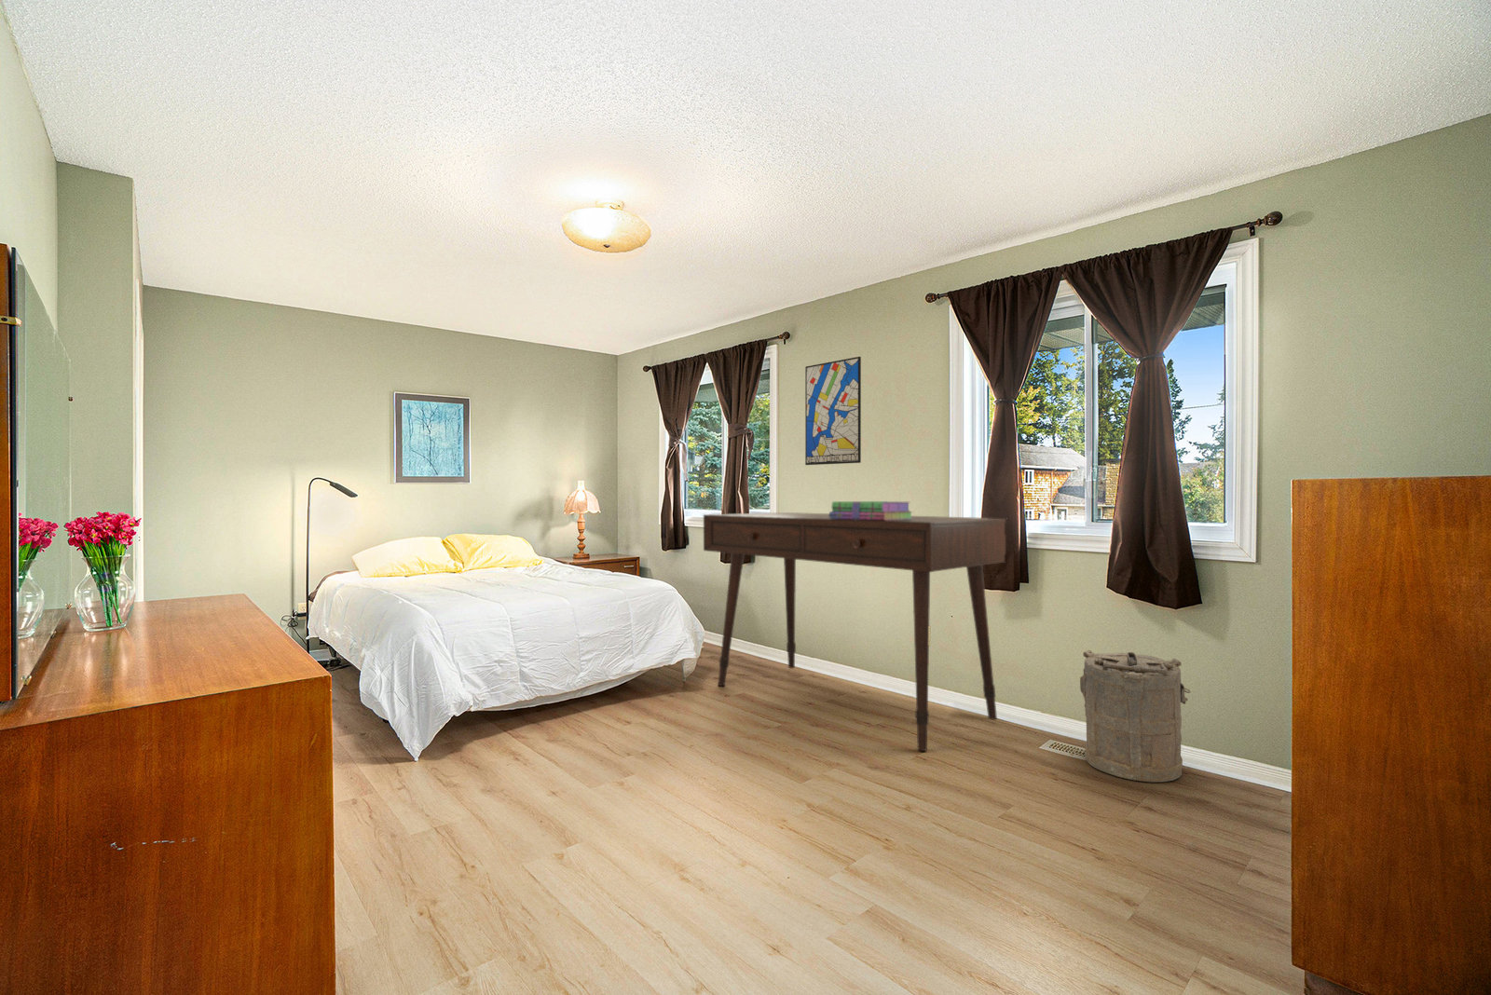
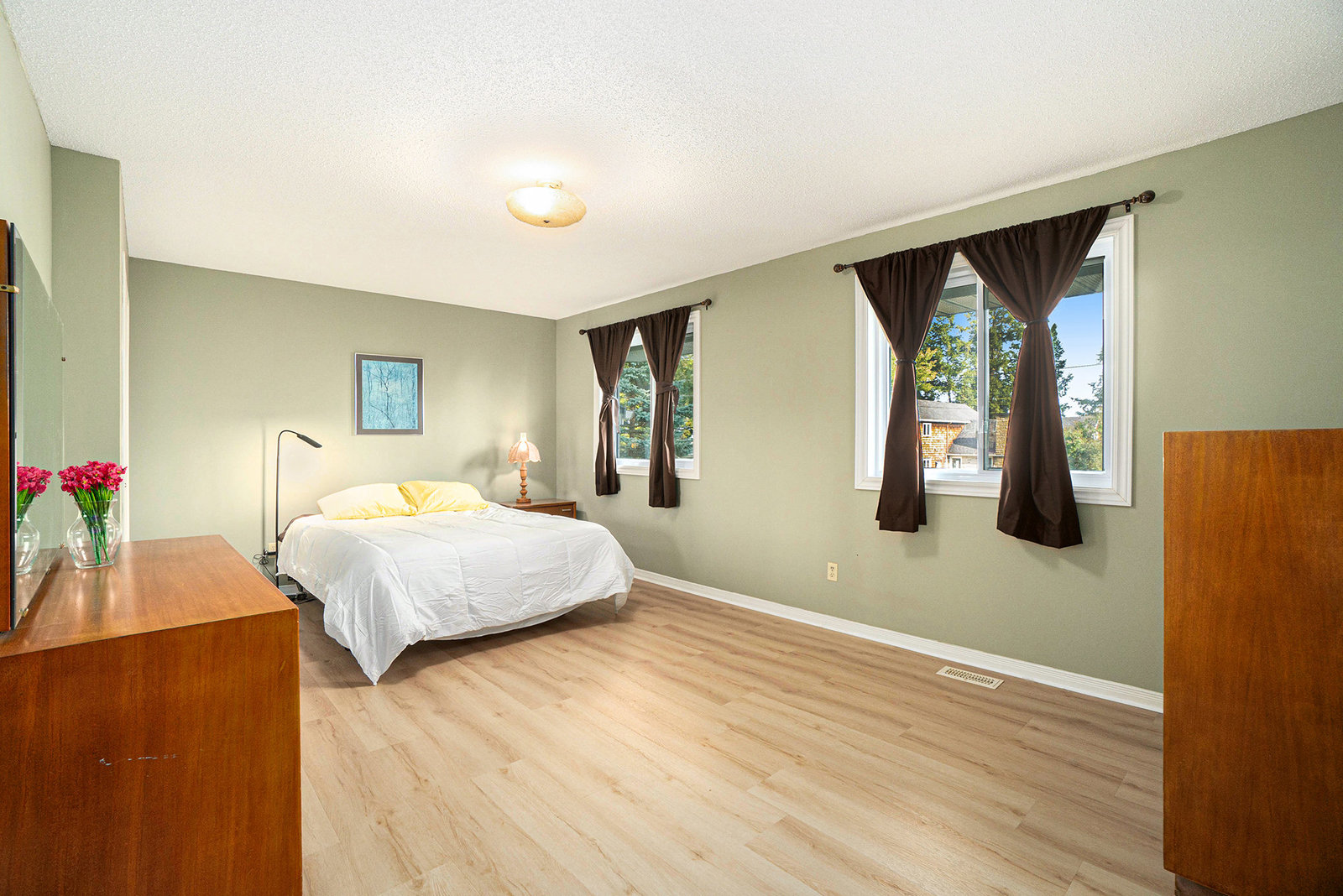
- stack of books (870, 510)
- laundry hamper (1128, 707)
- wall art (832, 413)
- desk (844, 564)
